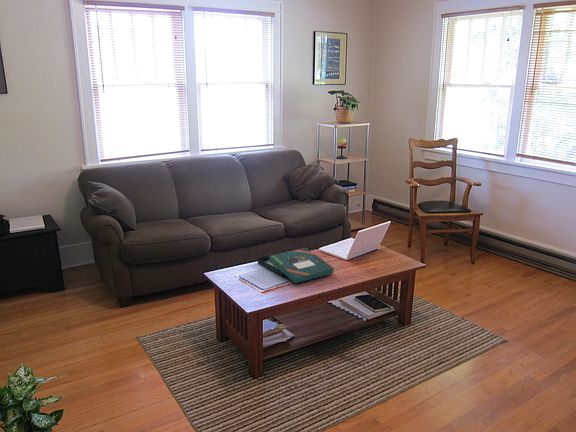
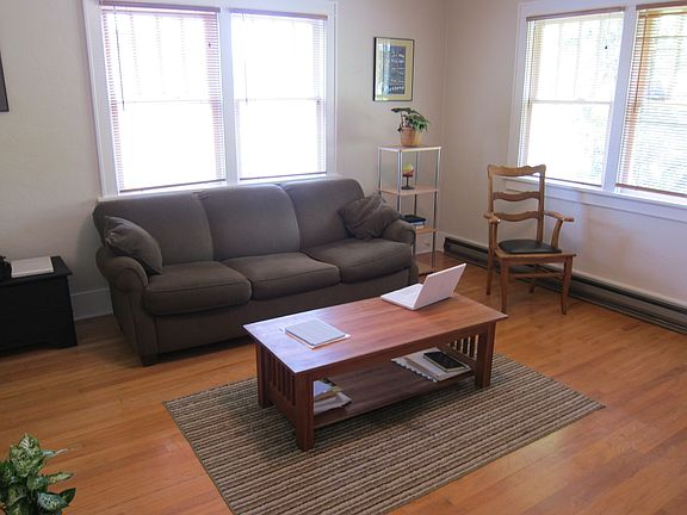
- board game (294, 261)
